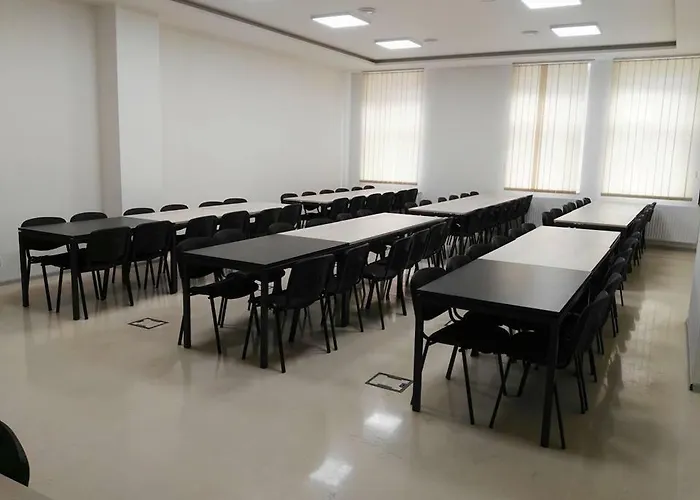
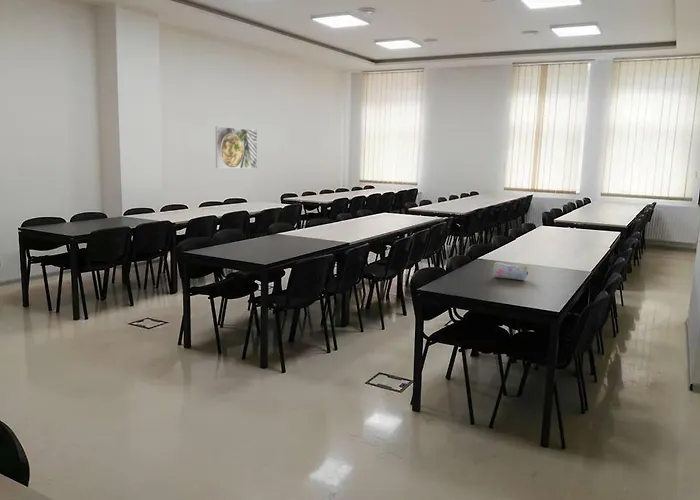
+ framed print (237, 148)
+ pencil case (510, 271)
